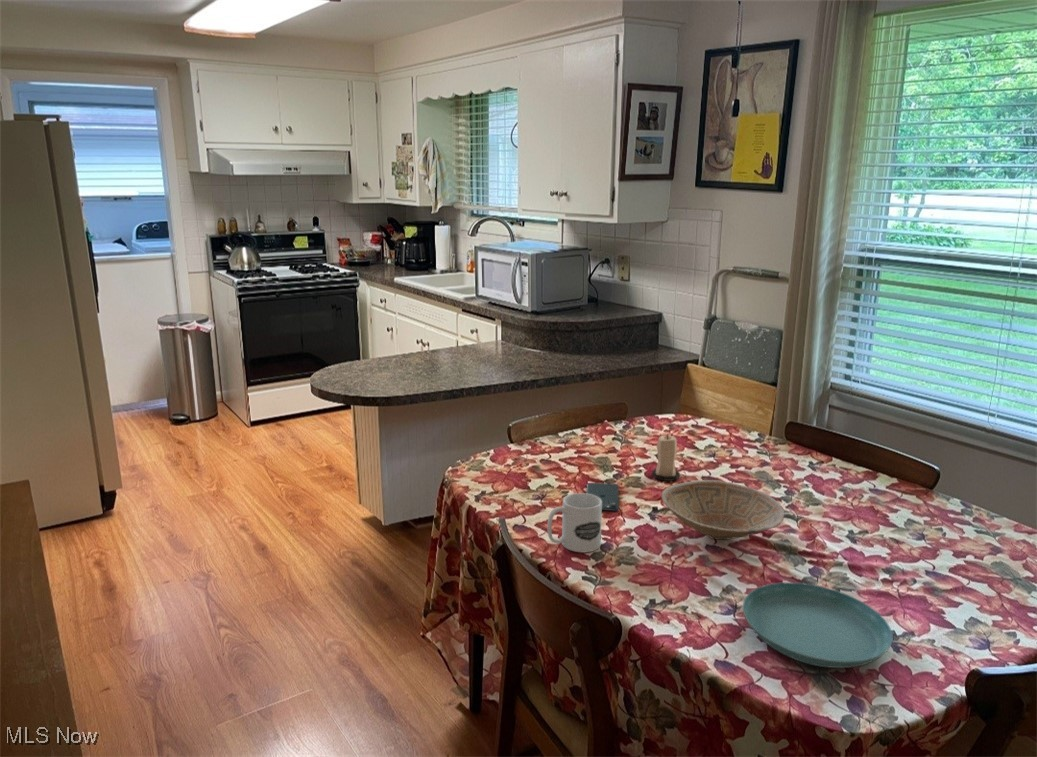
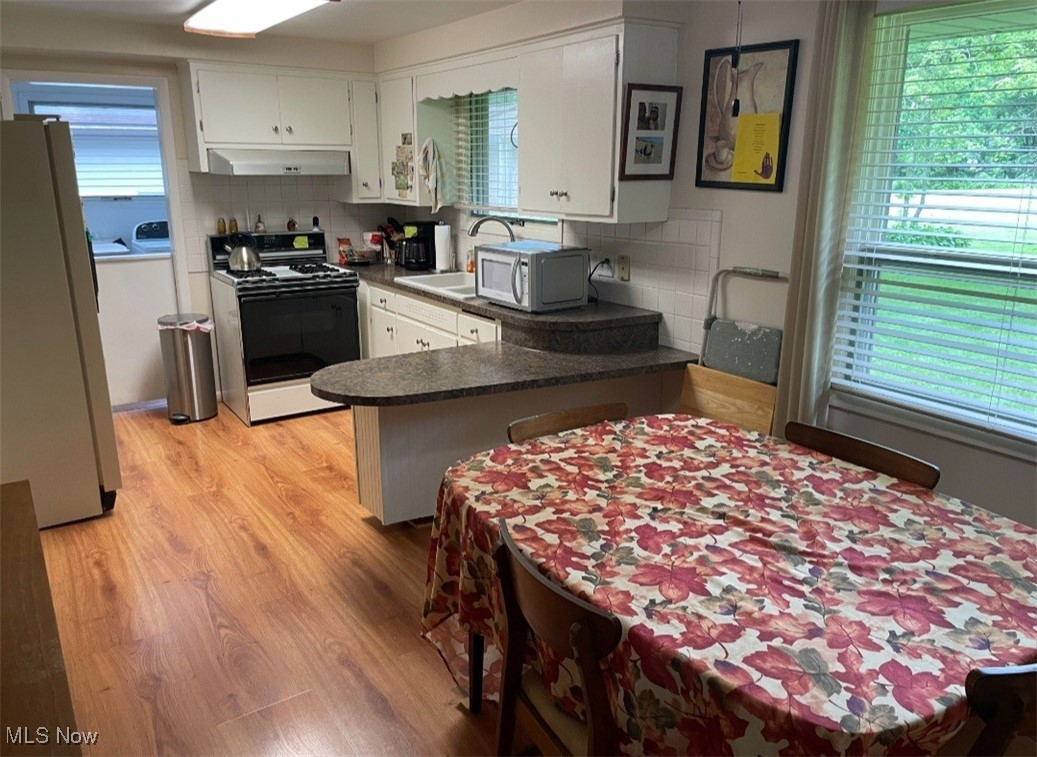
- saucer (814, 625)
- bowl (720, 517)
- smartphone (602, 495)
- mug (574, 523)
- candle (666, 454)
